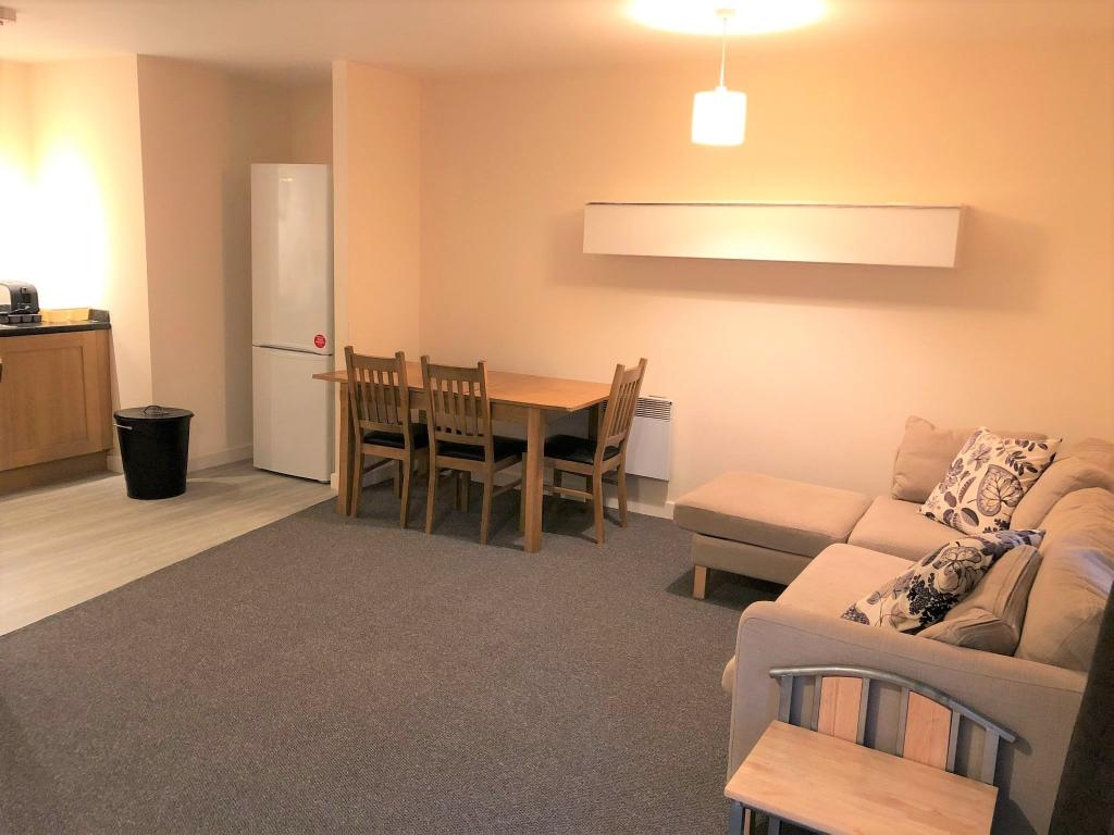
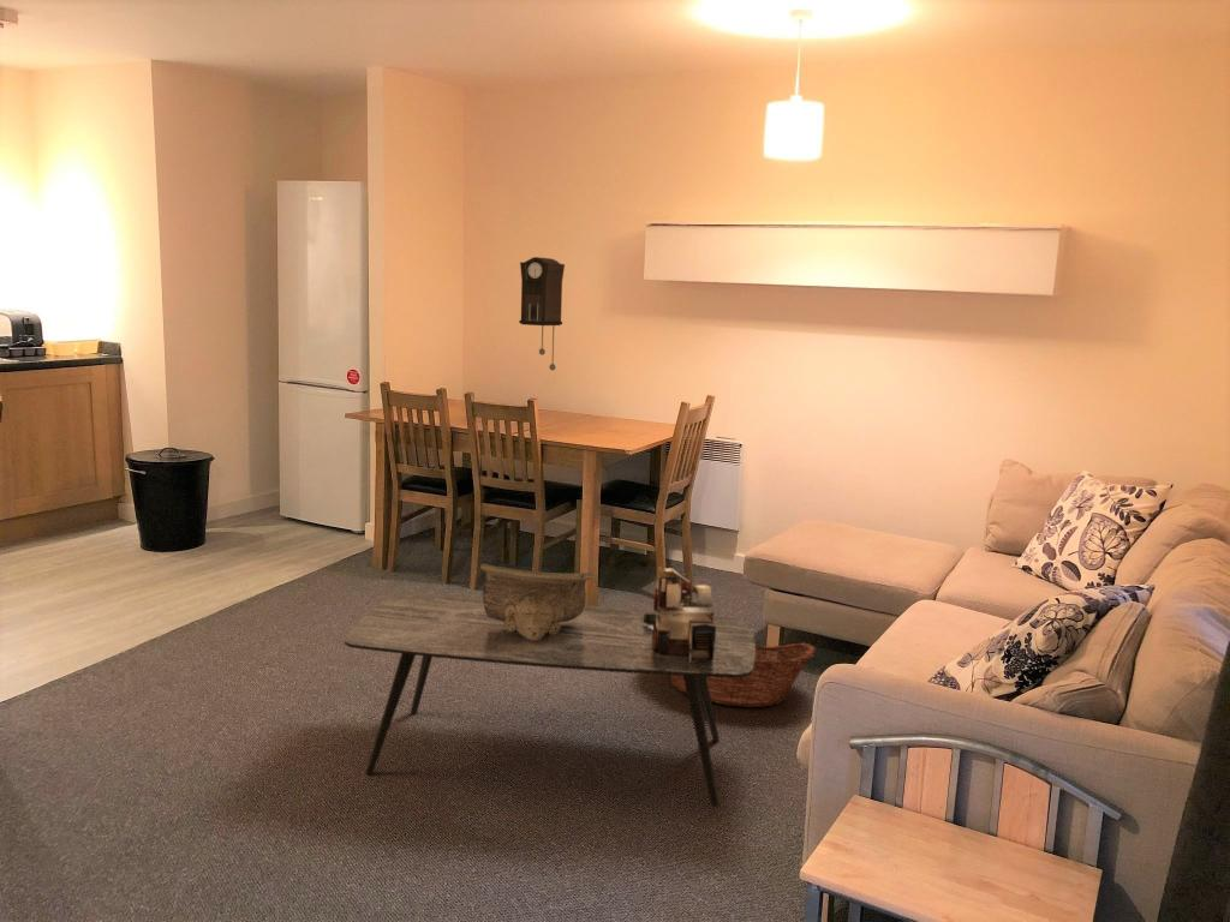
+ decorative bowl (537, 597)
+ ruined building (679, 605)
+ coffee table (560, 667)
+ basket (728, 677)
+ pendulum clock (541, 315)
